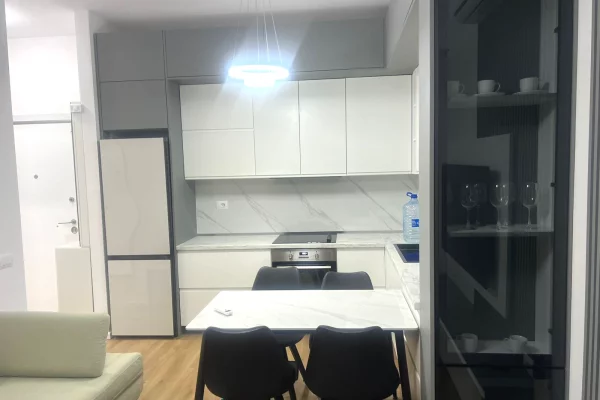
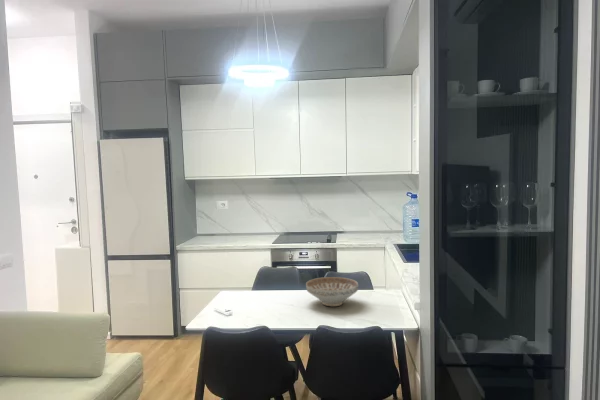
+ decorative bowl (332, 293)
